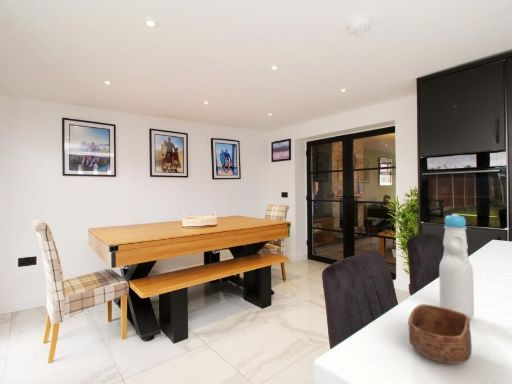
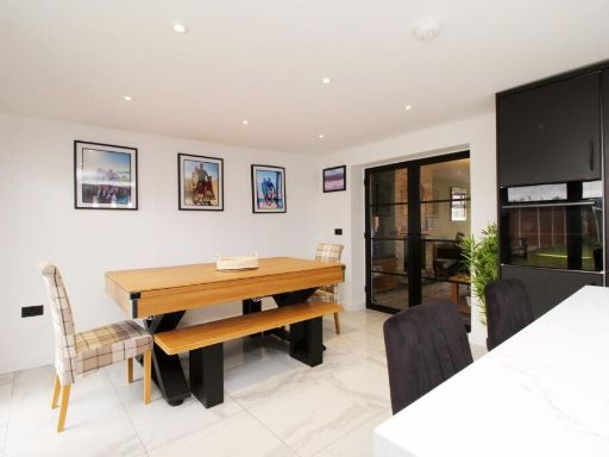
- bottle (455, 264)
- bowl (439, 334)
